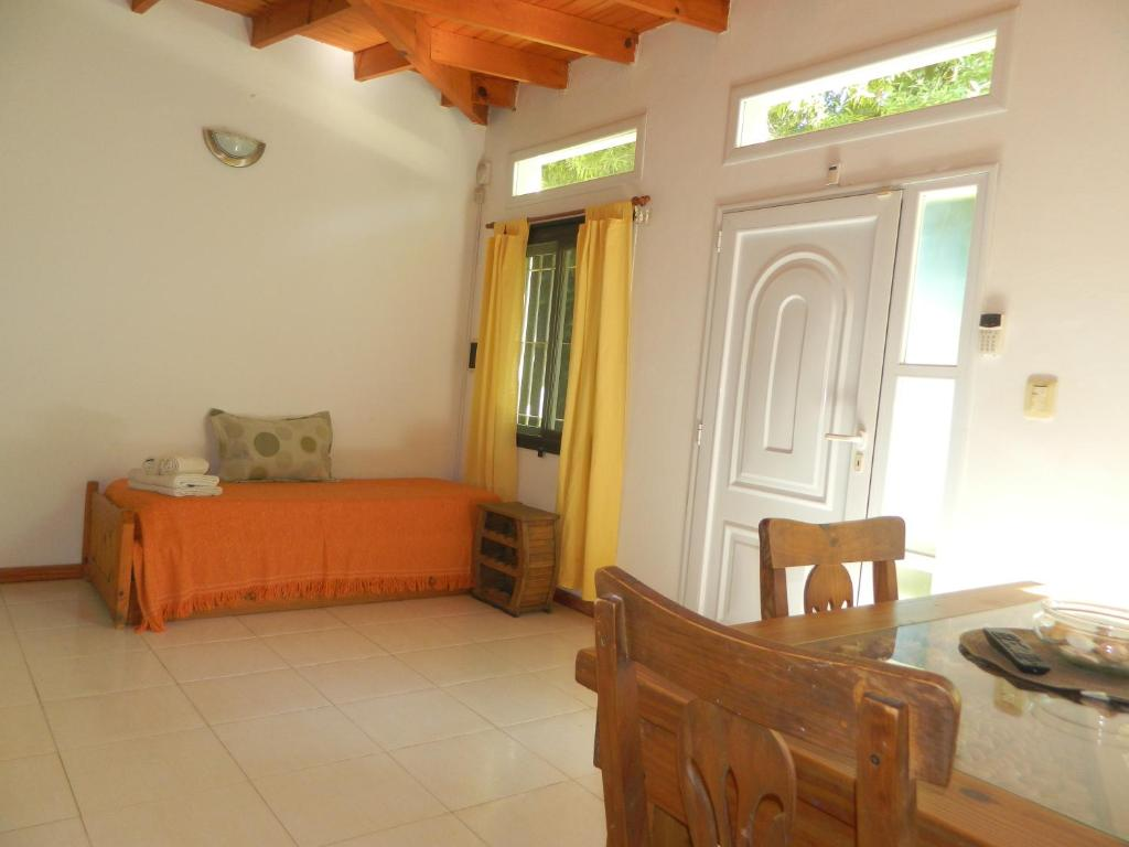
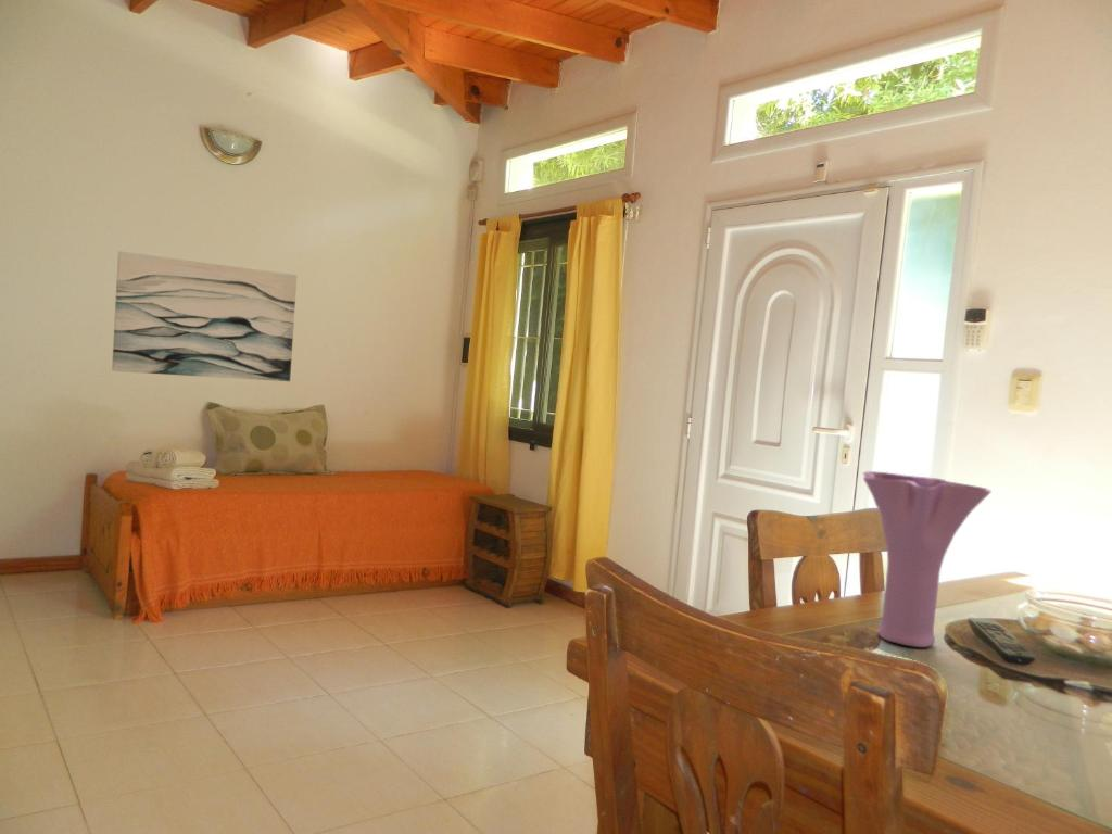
+ vase (913, 559)
+ wall art (208, 320)
